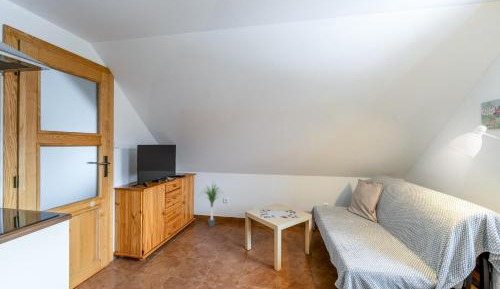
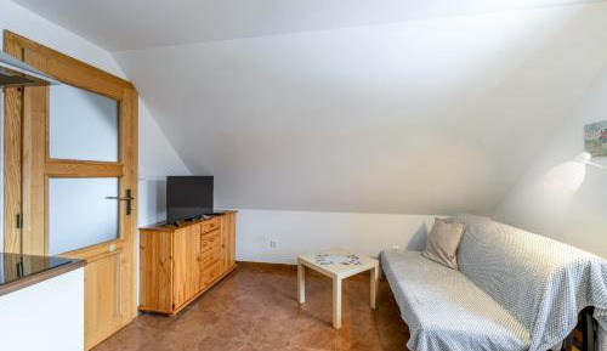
- potted plant (211, 202)
